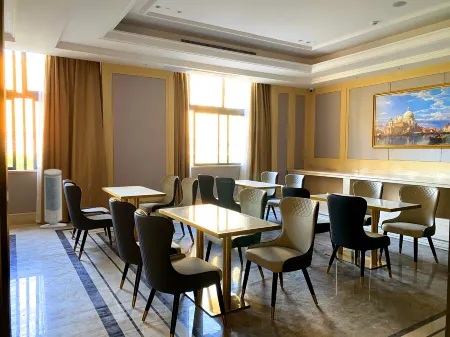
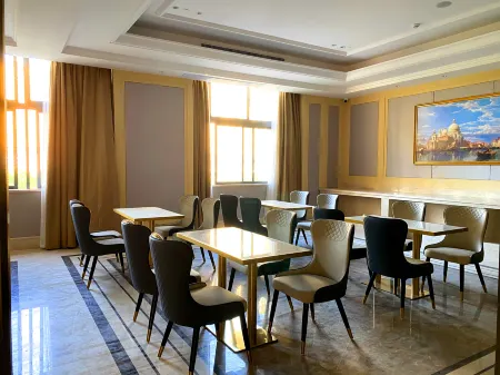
- air purifier (53, 197)
